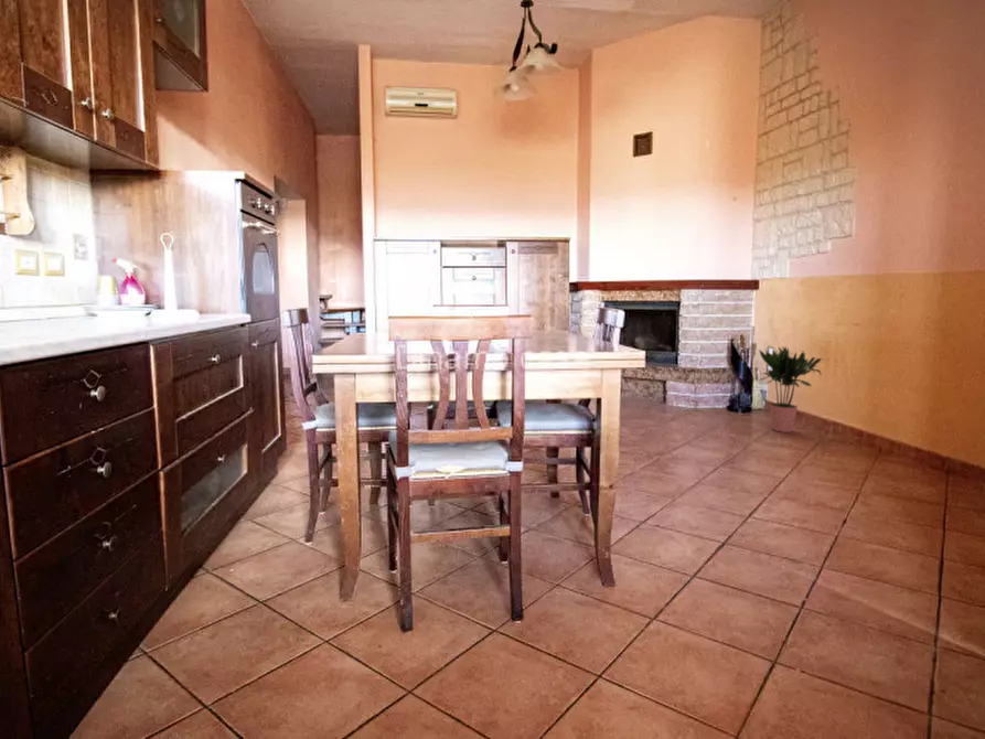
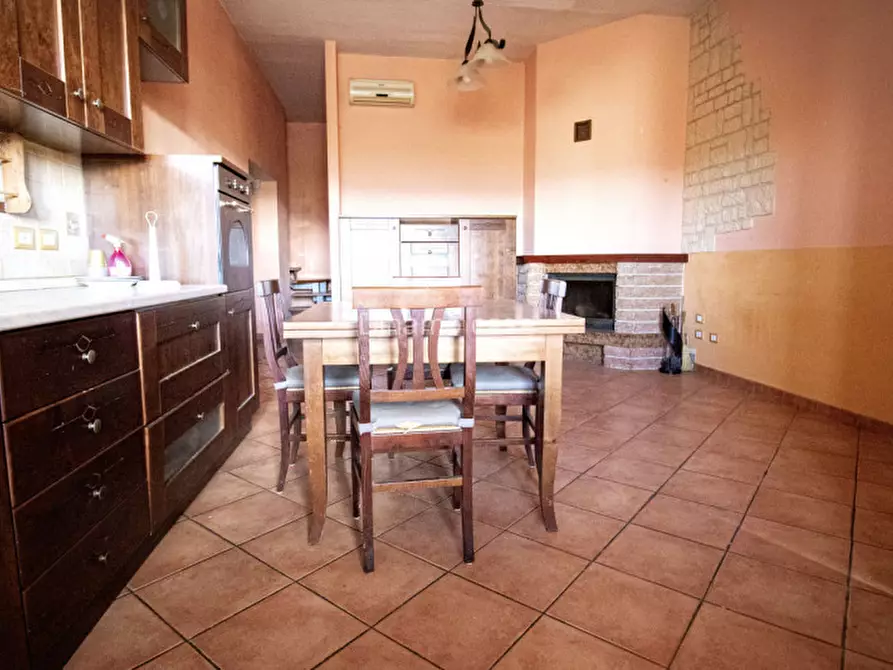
- potted plant (793, 388)
